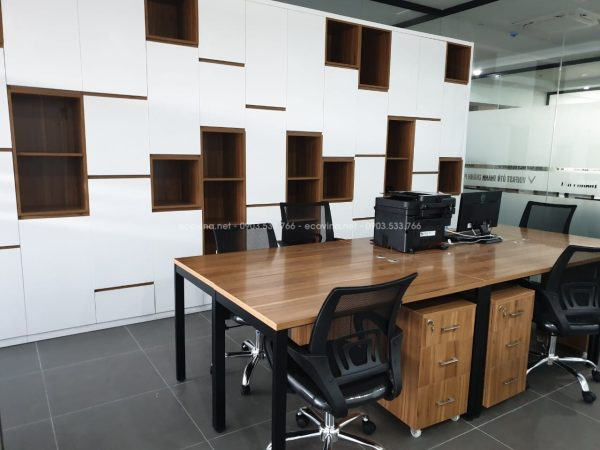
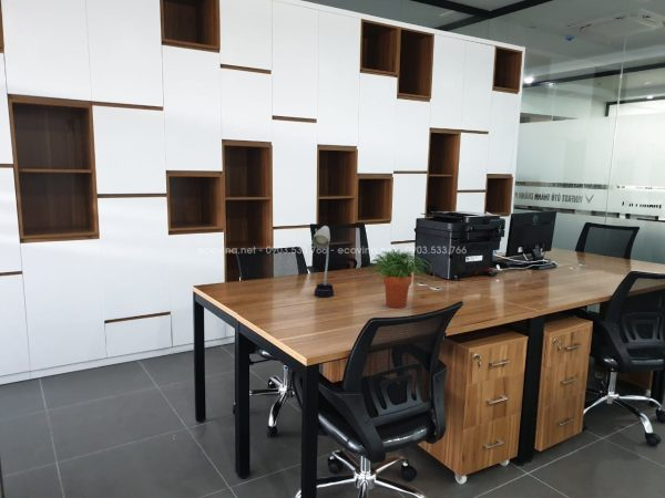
+ desk lamp (326, 261)
+ potted plant (396, 278)
